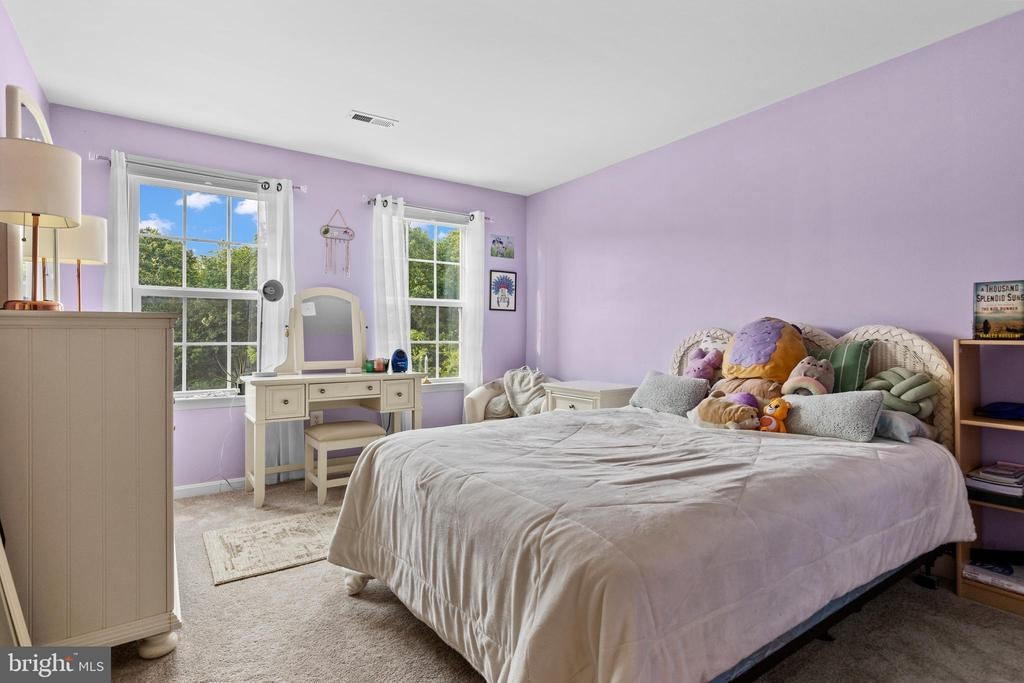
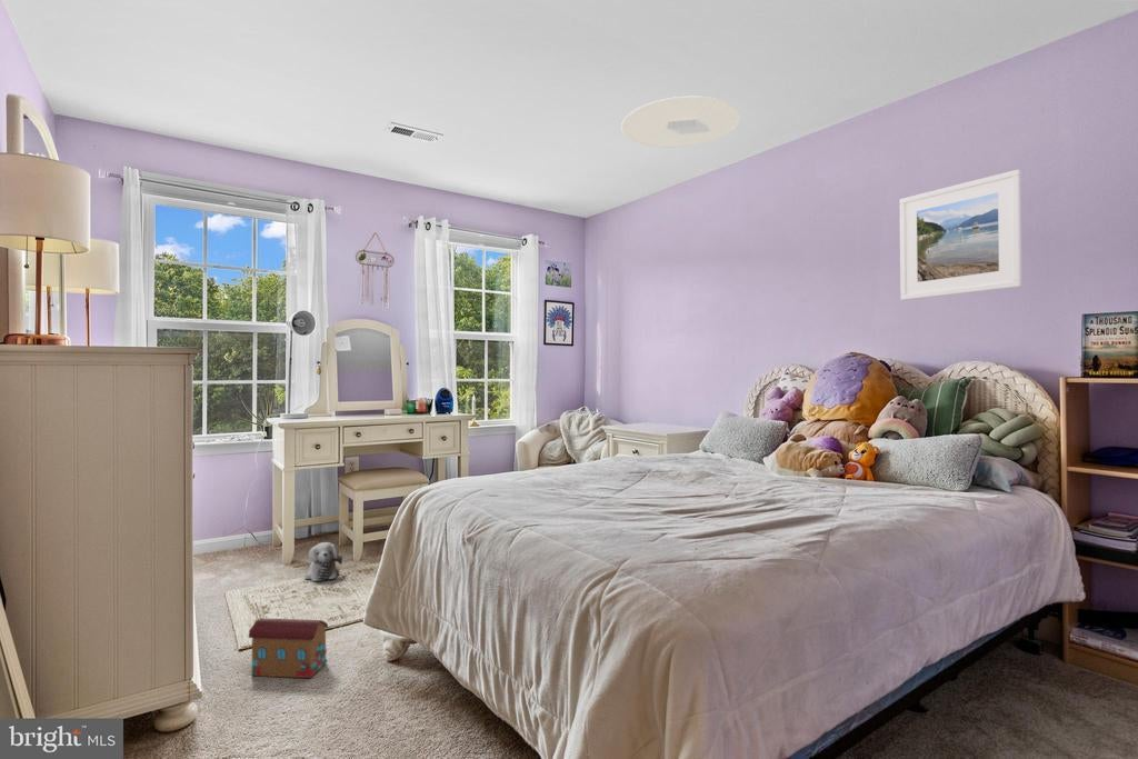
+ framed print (956, 239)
+ plush toy (325, 557)
+ ceiling light (679, 119)
+ toy house (289, 645)
